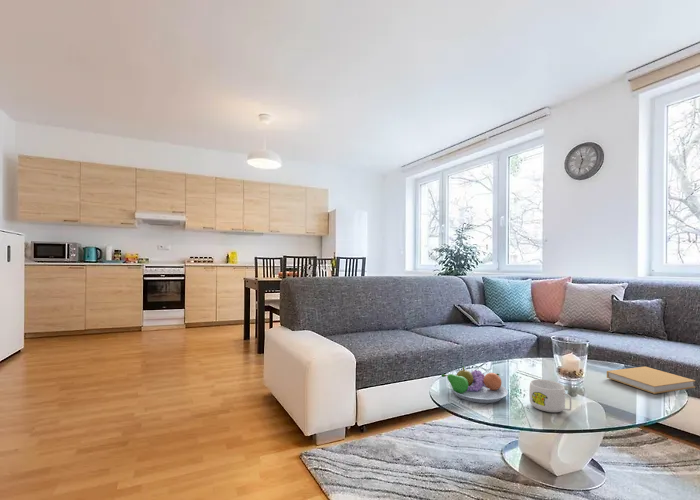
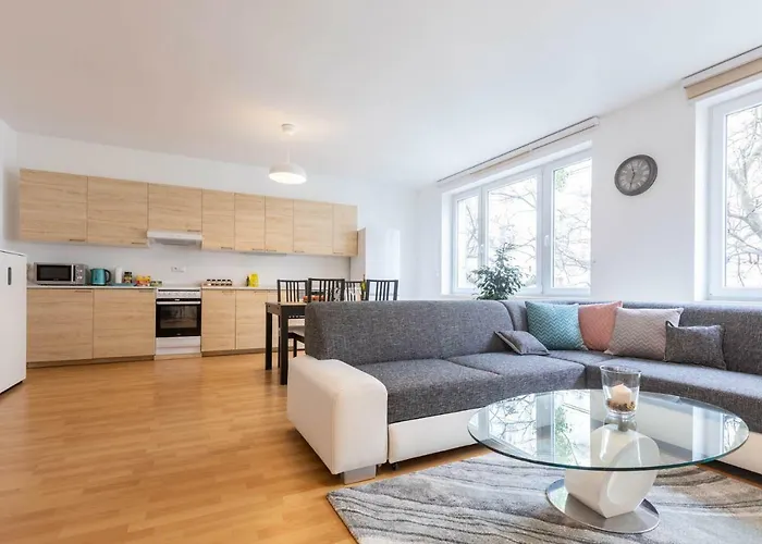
- book (649, 379)
- mug (547, 395)
- fruit bowl (474, 382)
